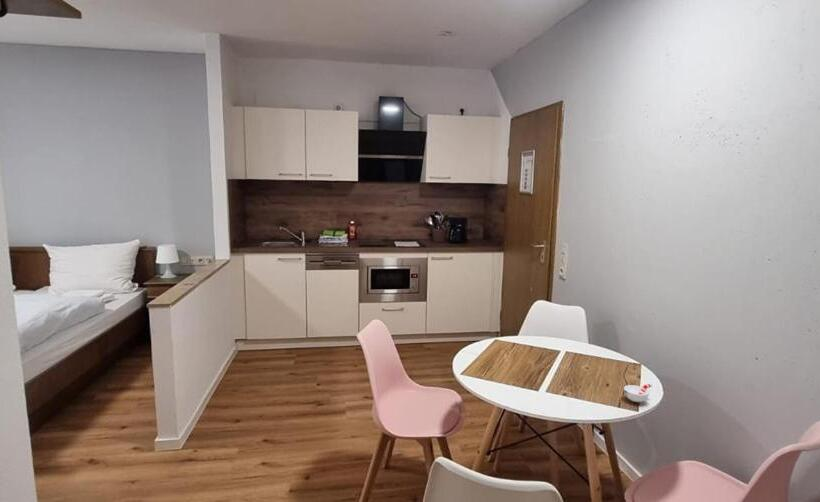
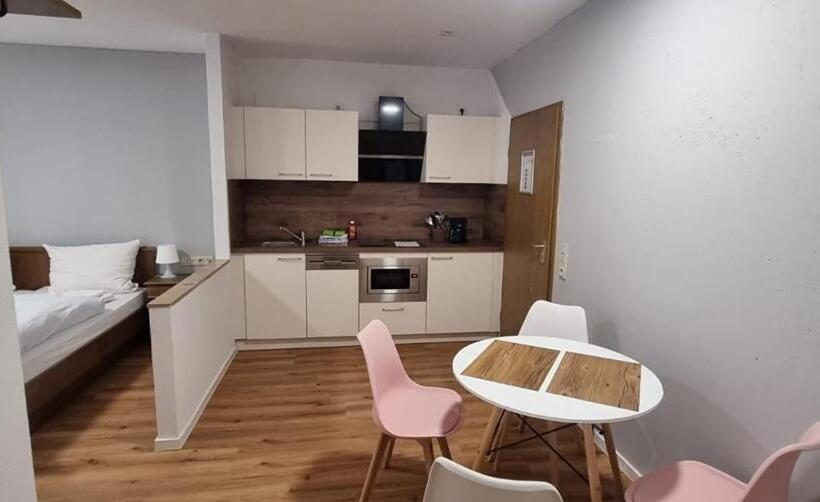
- cup (638, 393)
